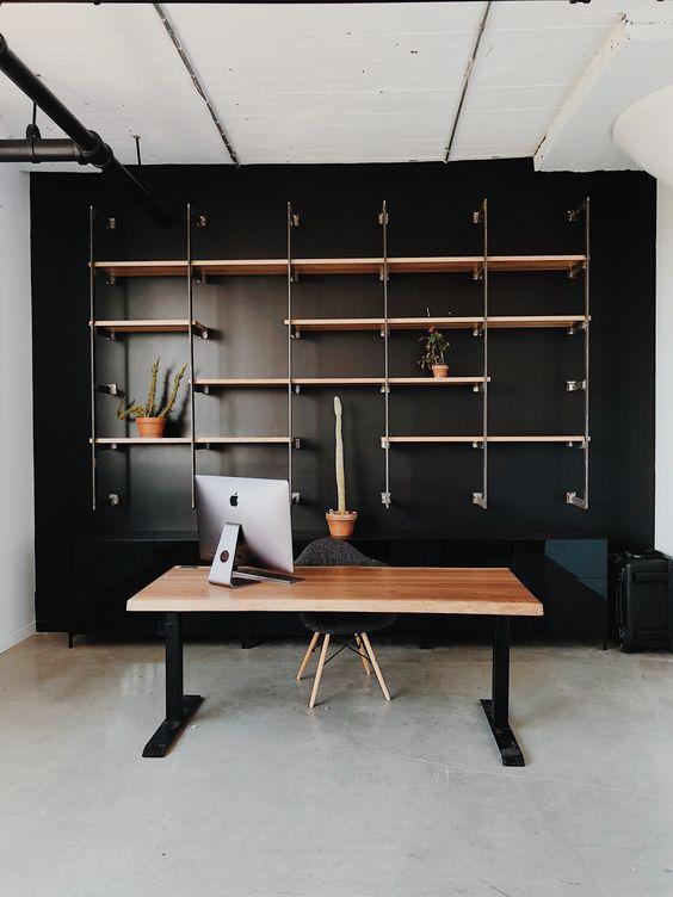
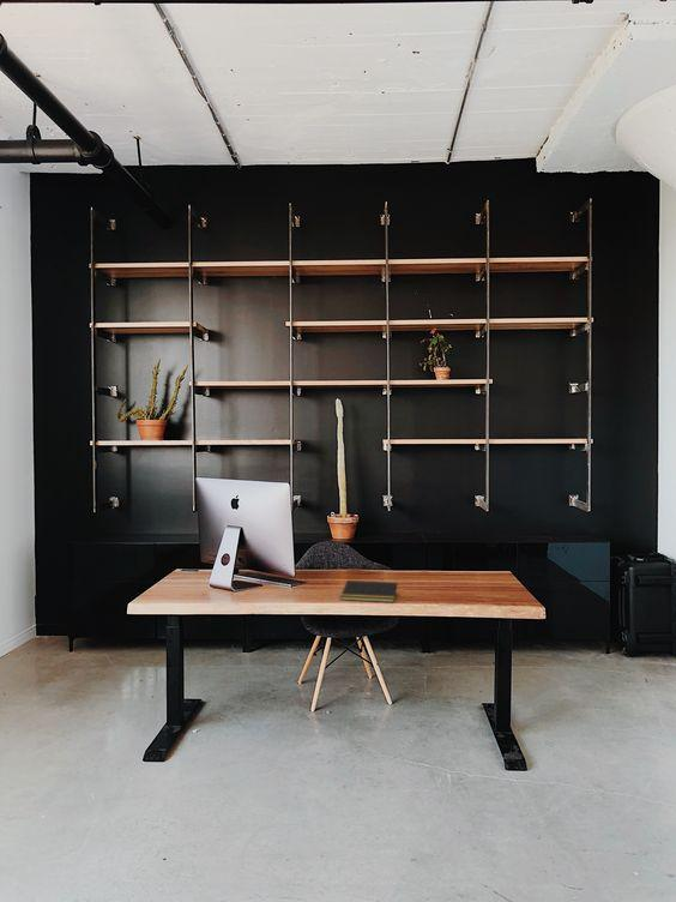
+ notepad (369, 590)
